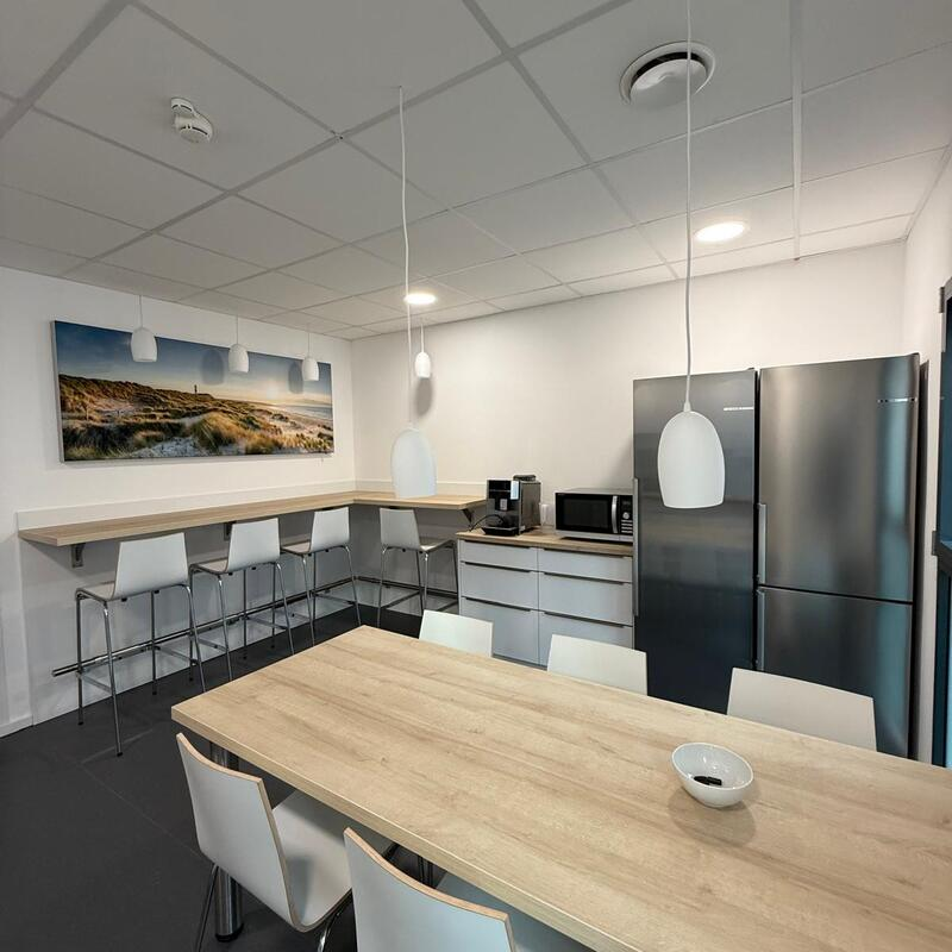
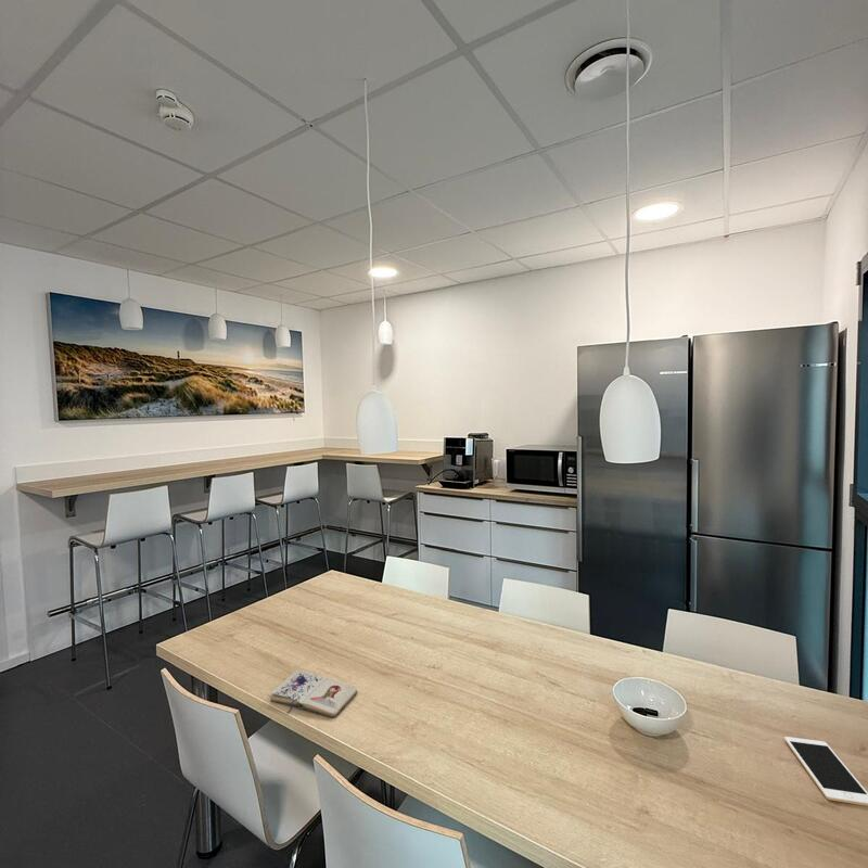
+ cell phone (826, 768)
+ paperback book (308, 691)
